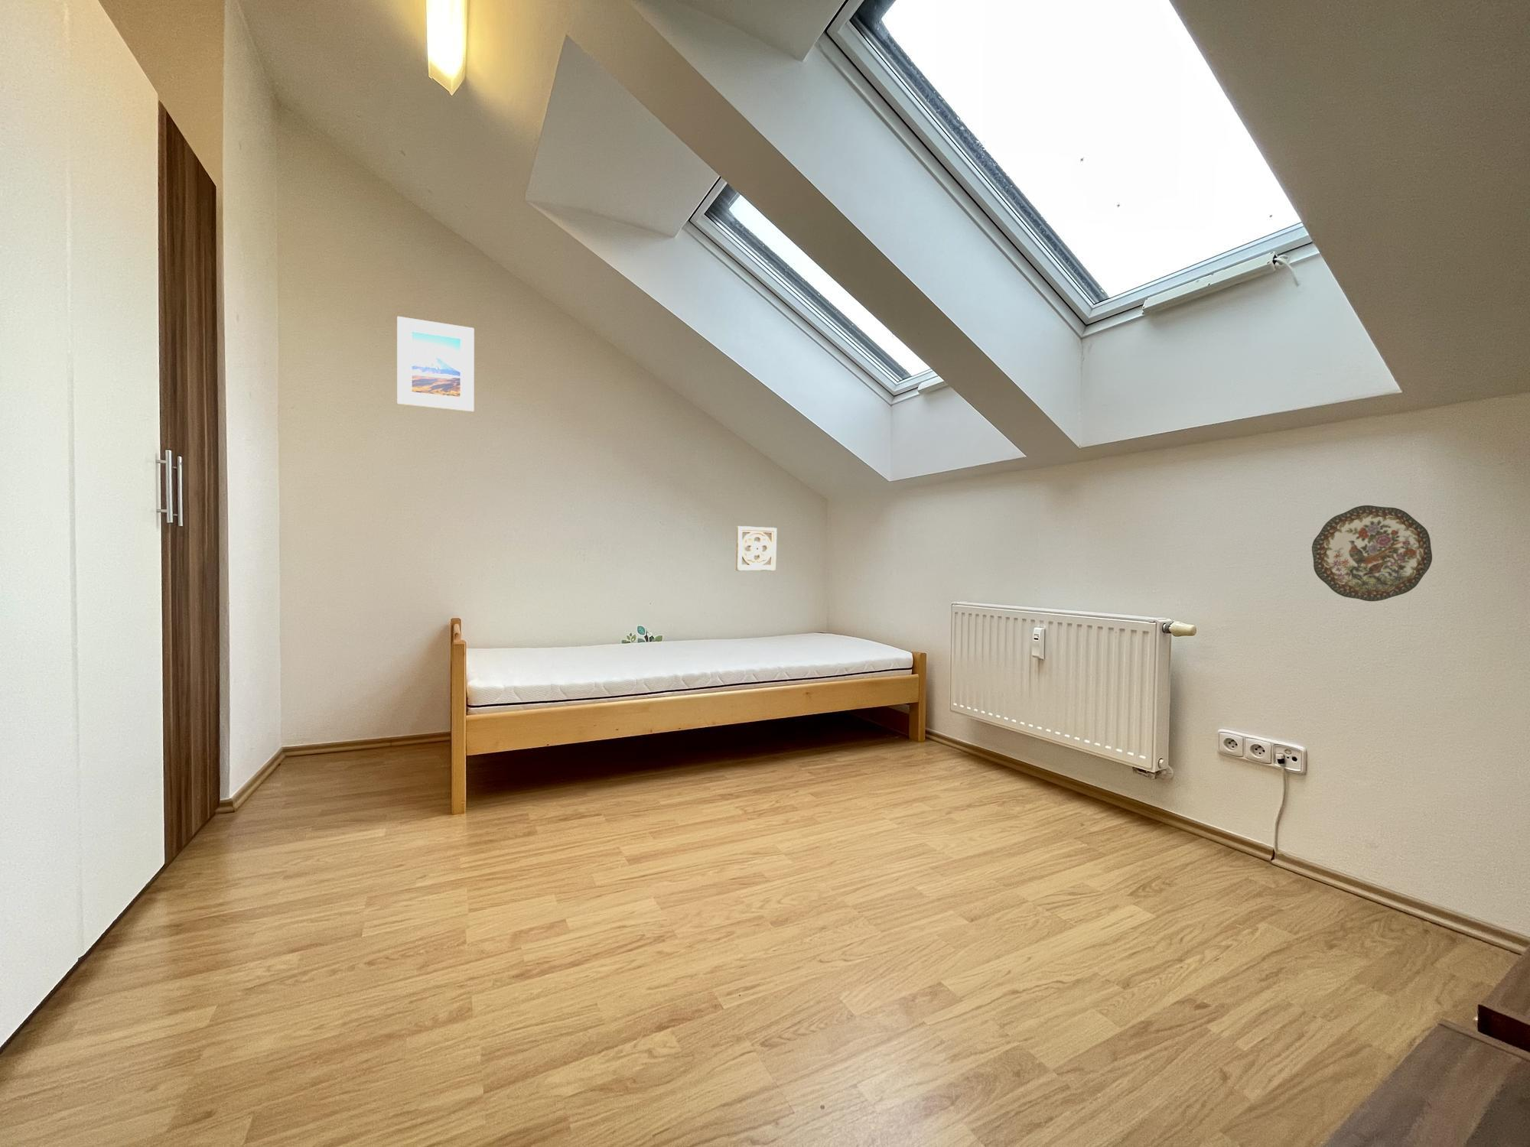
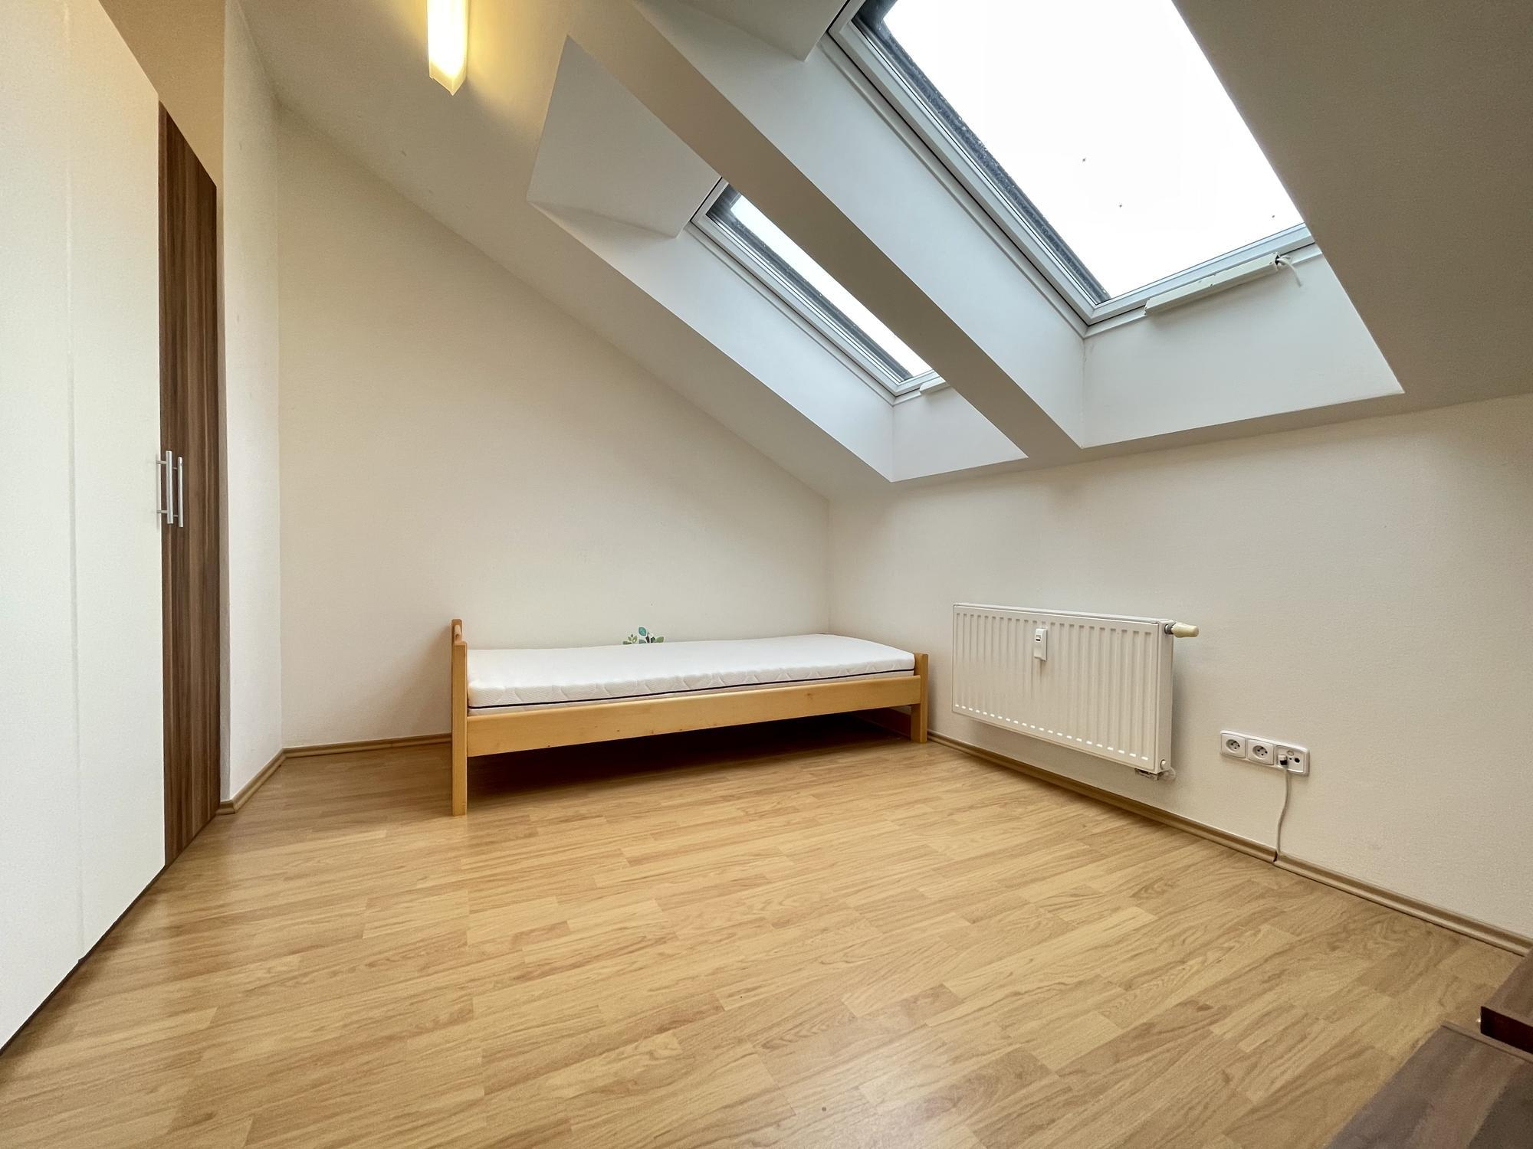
- wall ornament (755, 548)
- decorative plate (1370, 553)
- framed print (436, 365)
